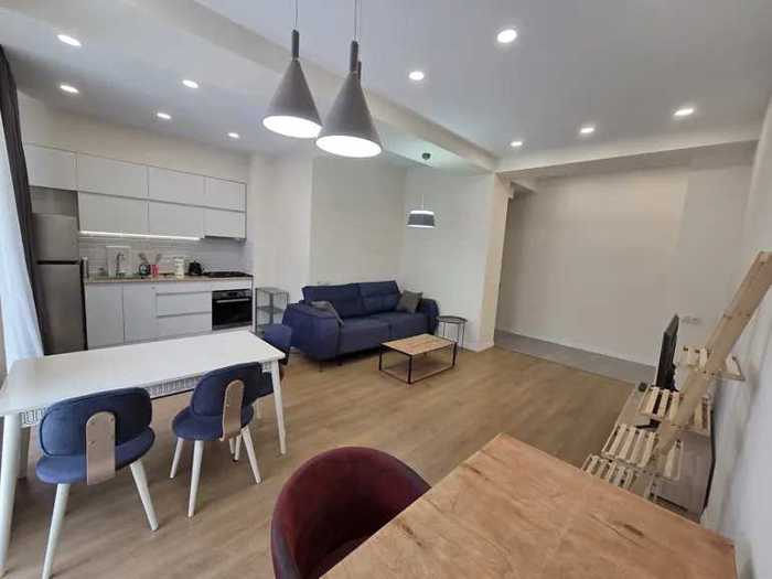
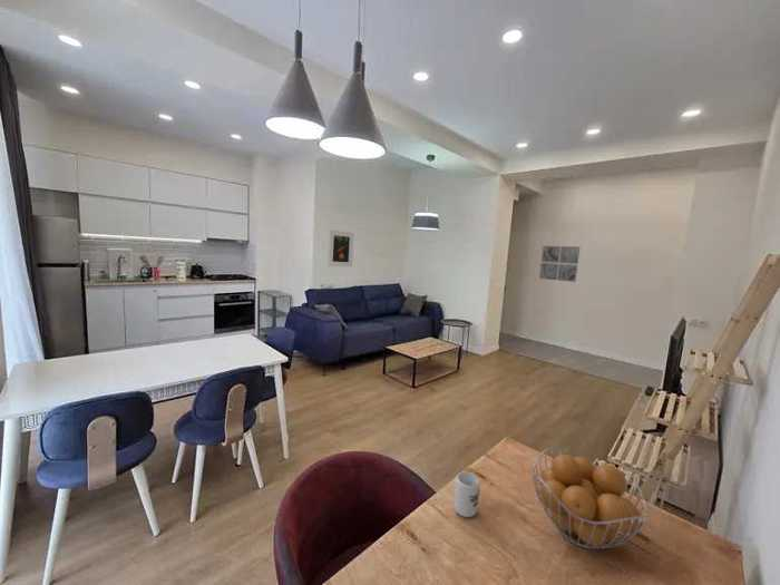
+ fruit basket (583, 497)
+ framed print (341, 248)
+ cup (466, 494)
+ wall art (559, 262)
